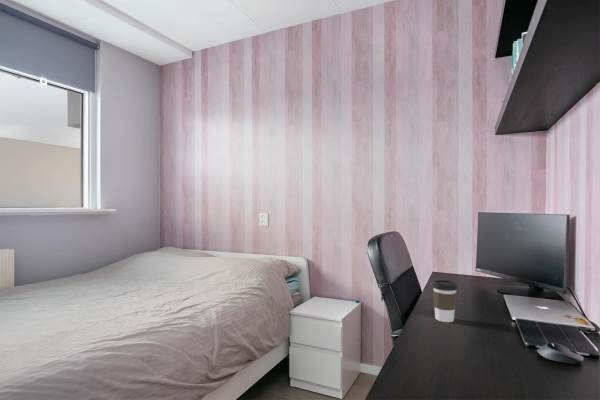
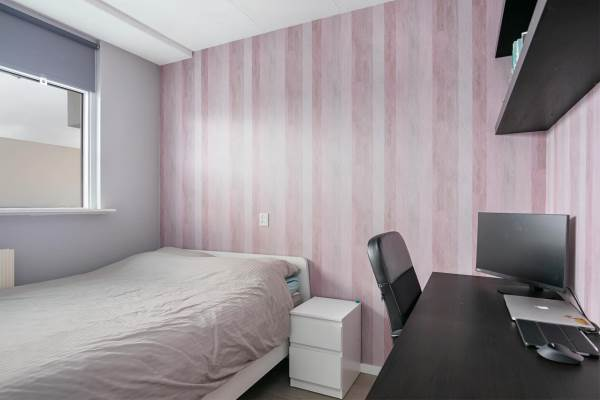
- coffee cup (444, 300)
